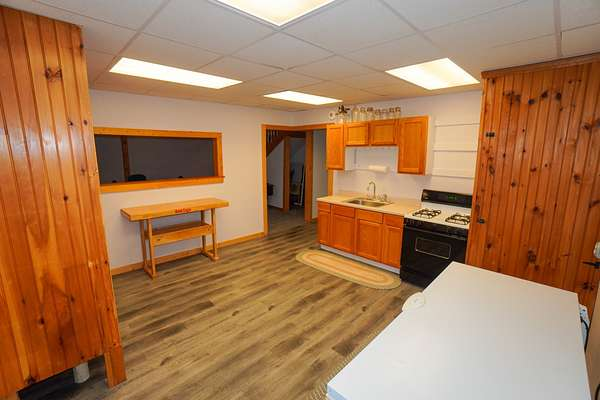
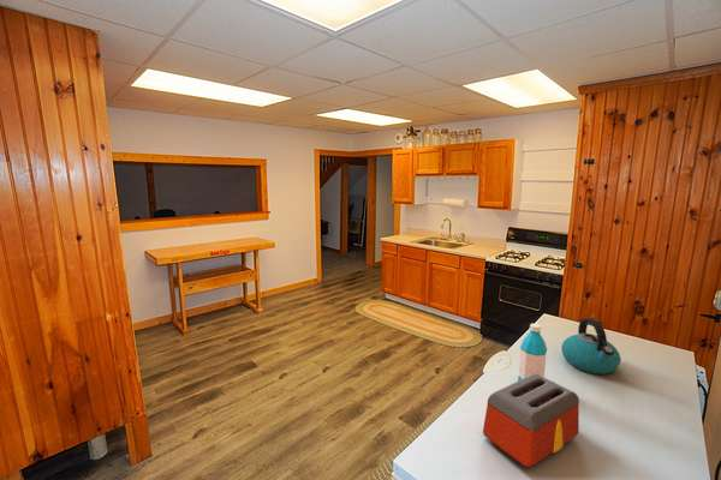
+ toaster (534, 414)
+ kettle (592, 343)
+ water bottle (532, 356)
